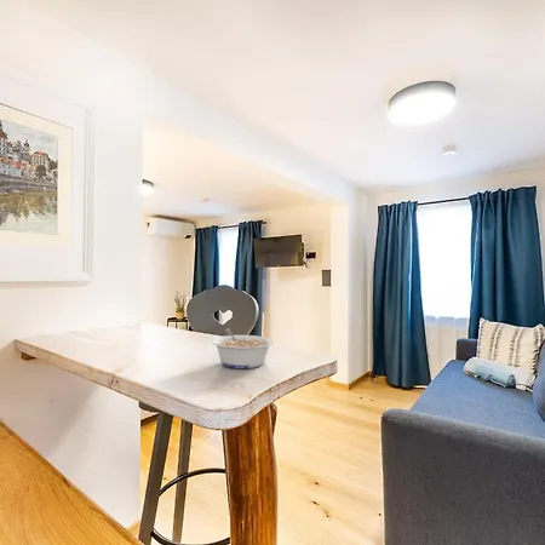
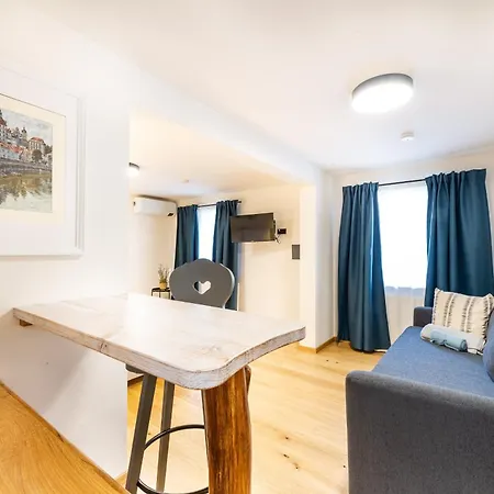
- legume (240, 349)
